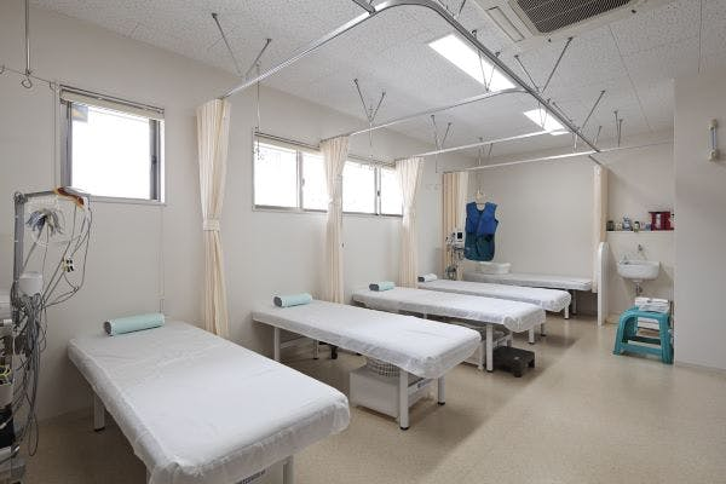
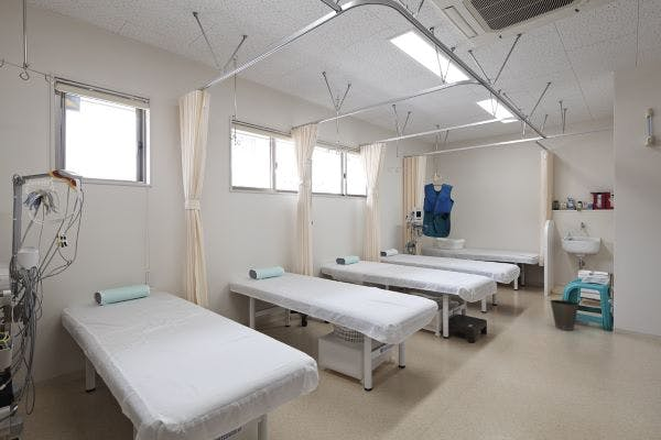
+ waste basket (564, 315)
